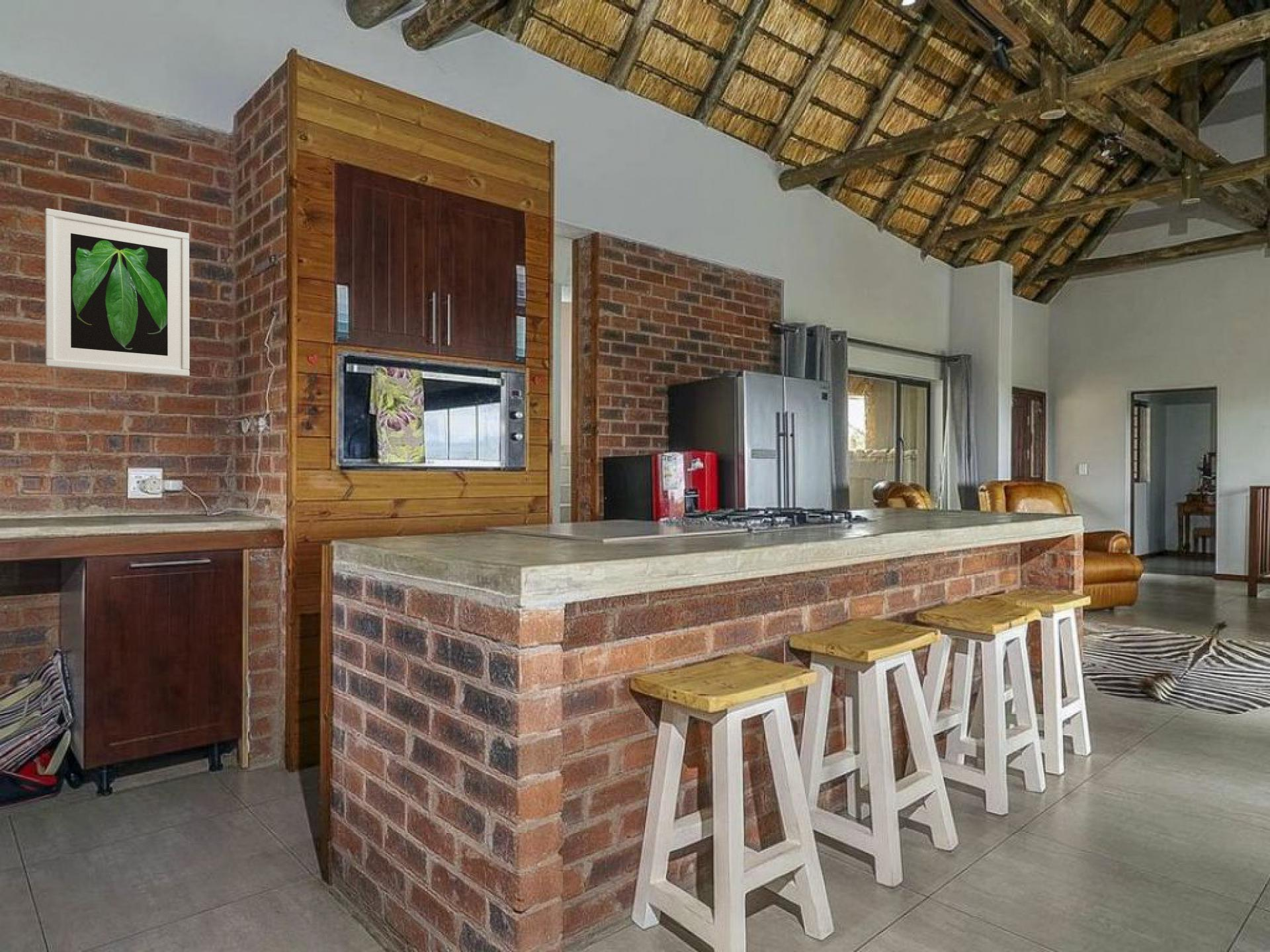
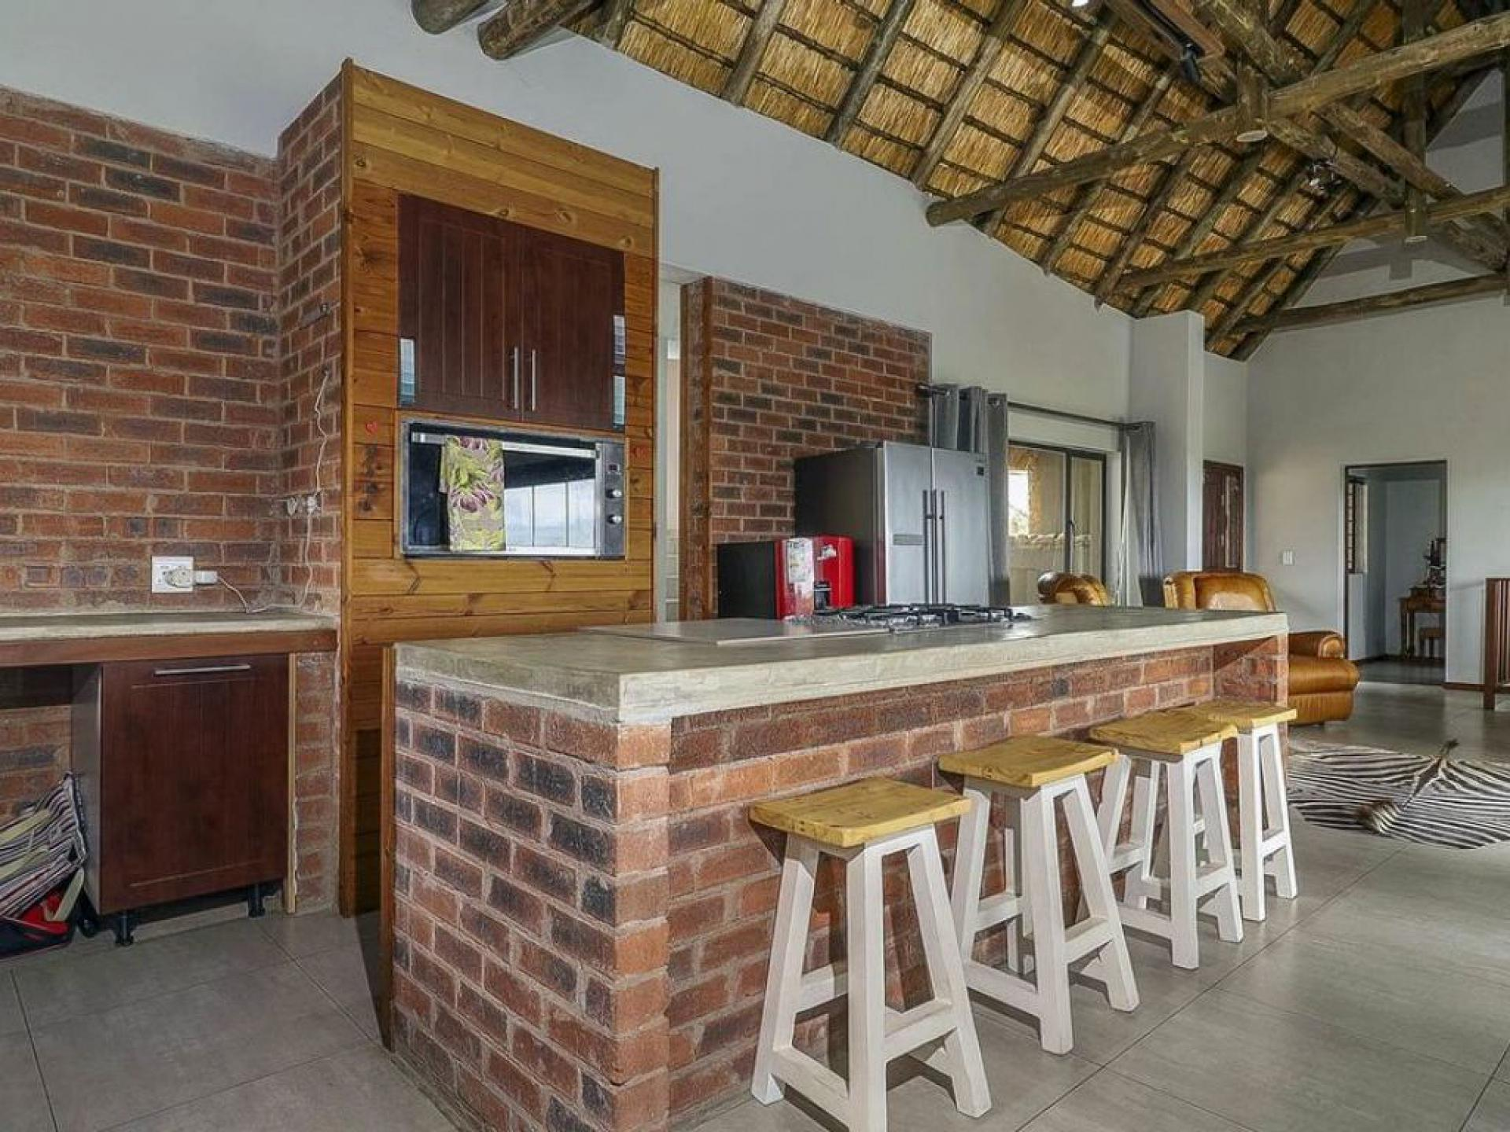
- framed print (120, 296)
